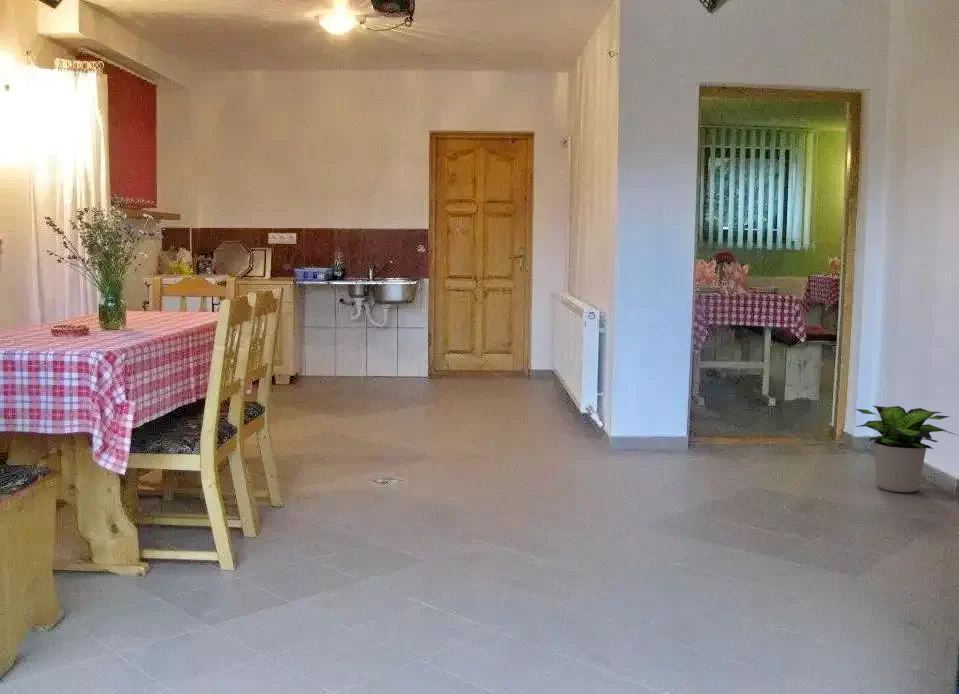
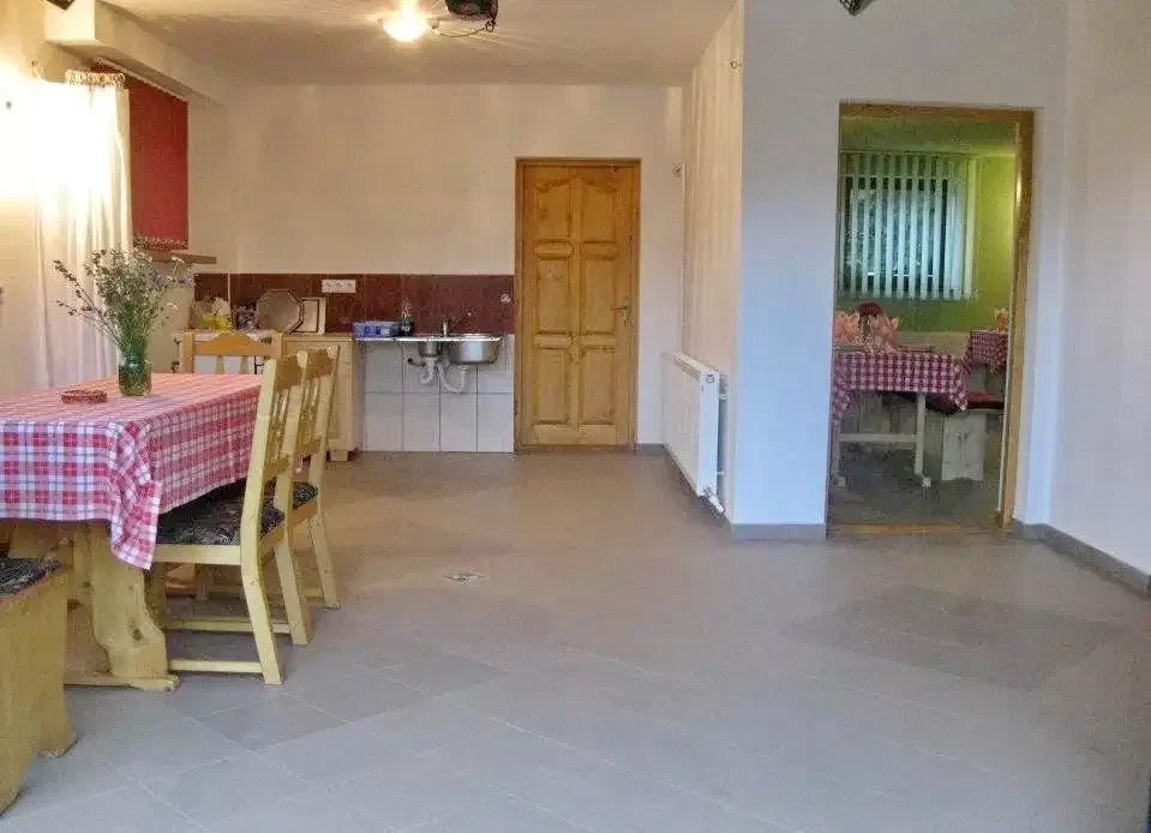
- potted plant (906, 451)
